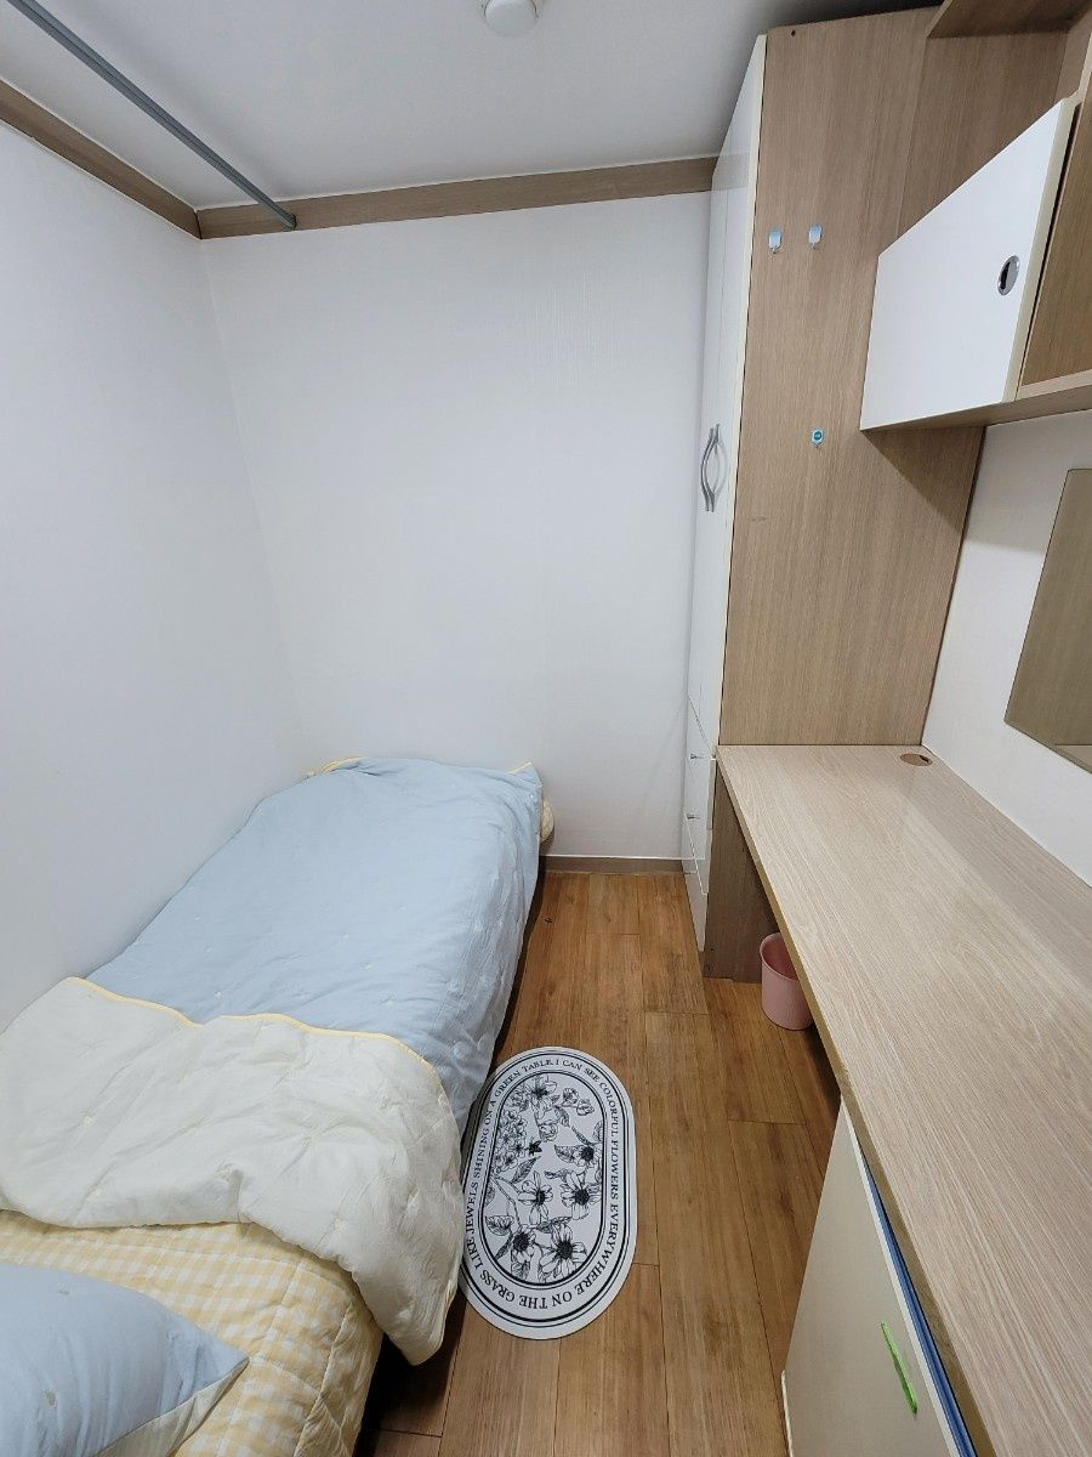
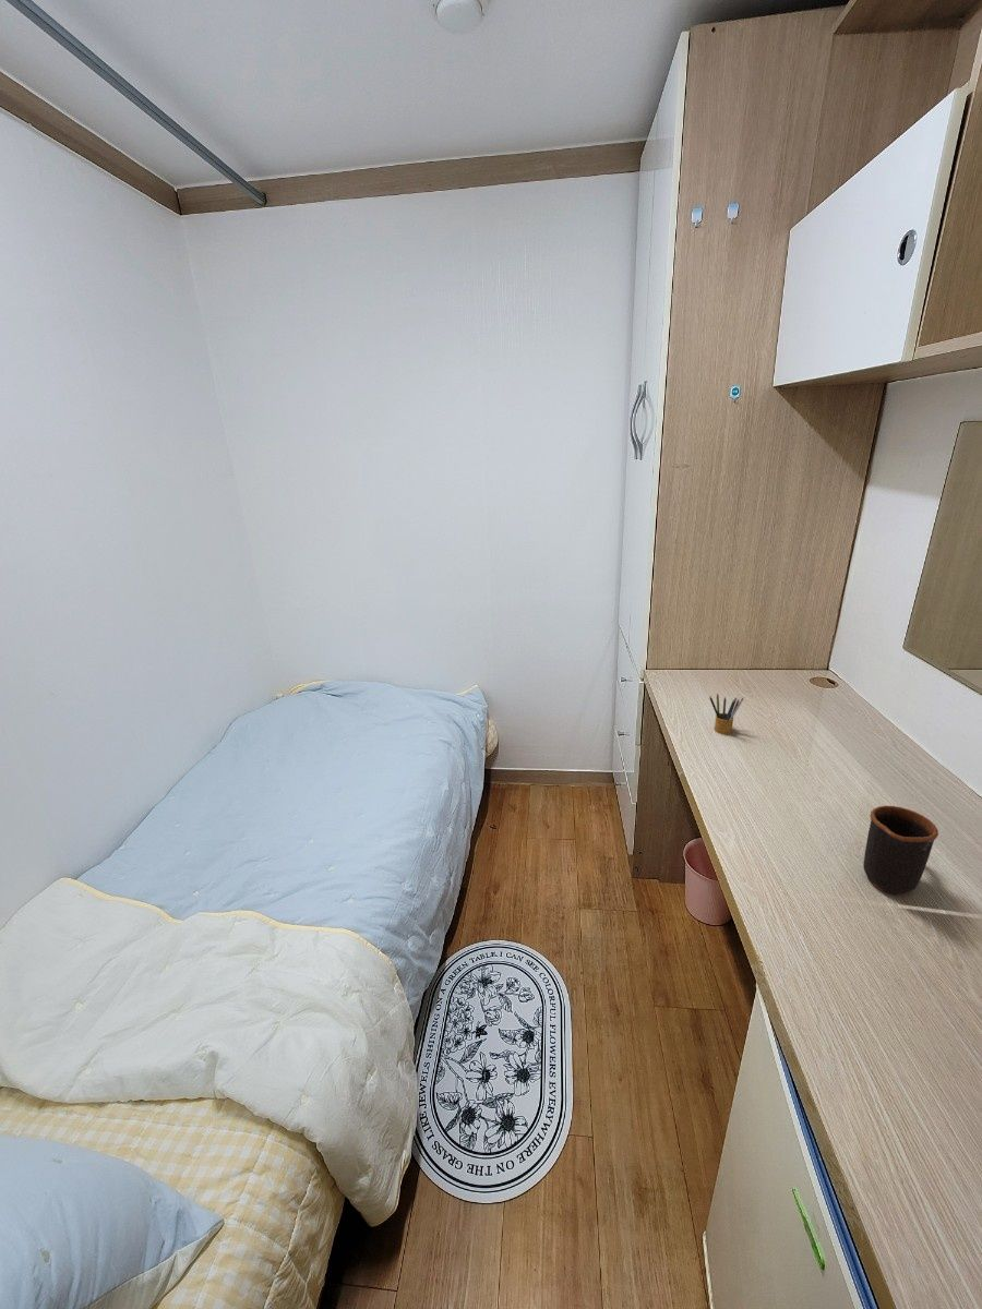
+ mug (897, 846)
+ pencil box (723, 712)
